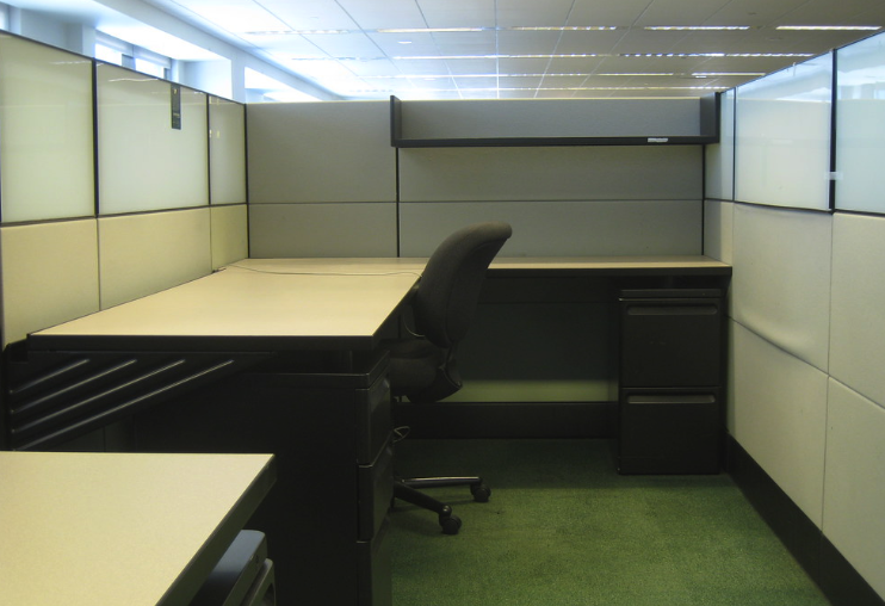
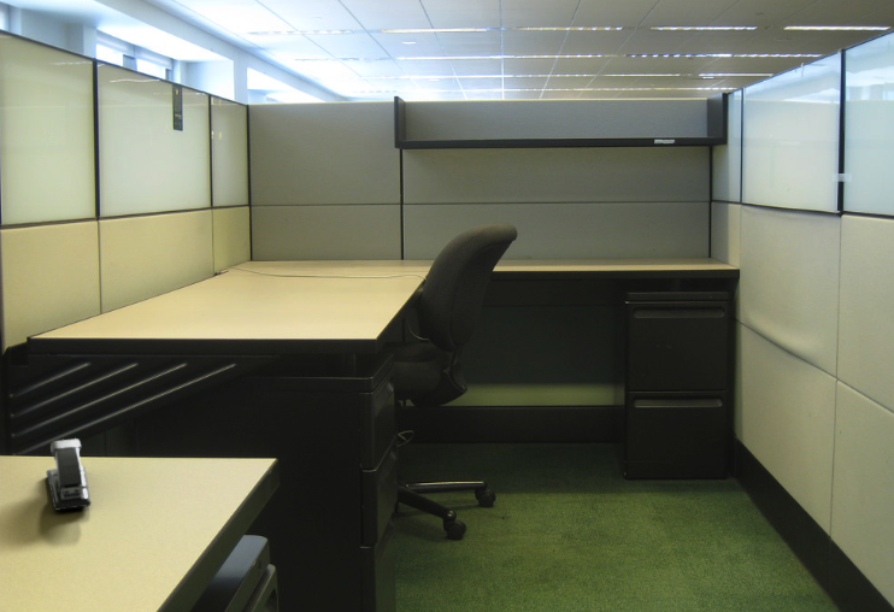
+ stapler (67, 469)
